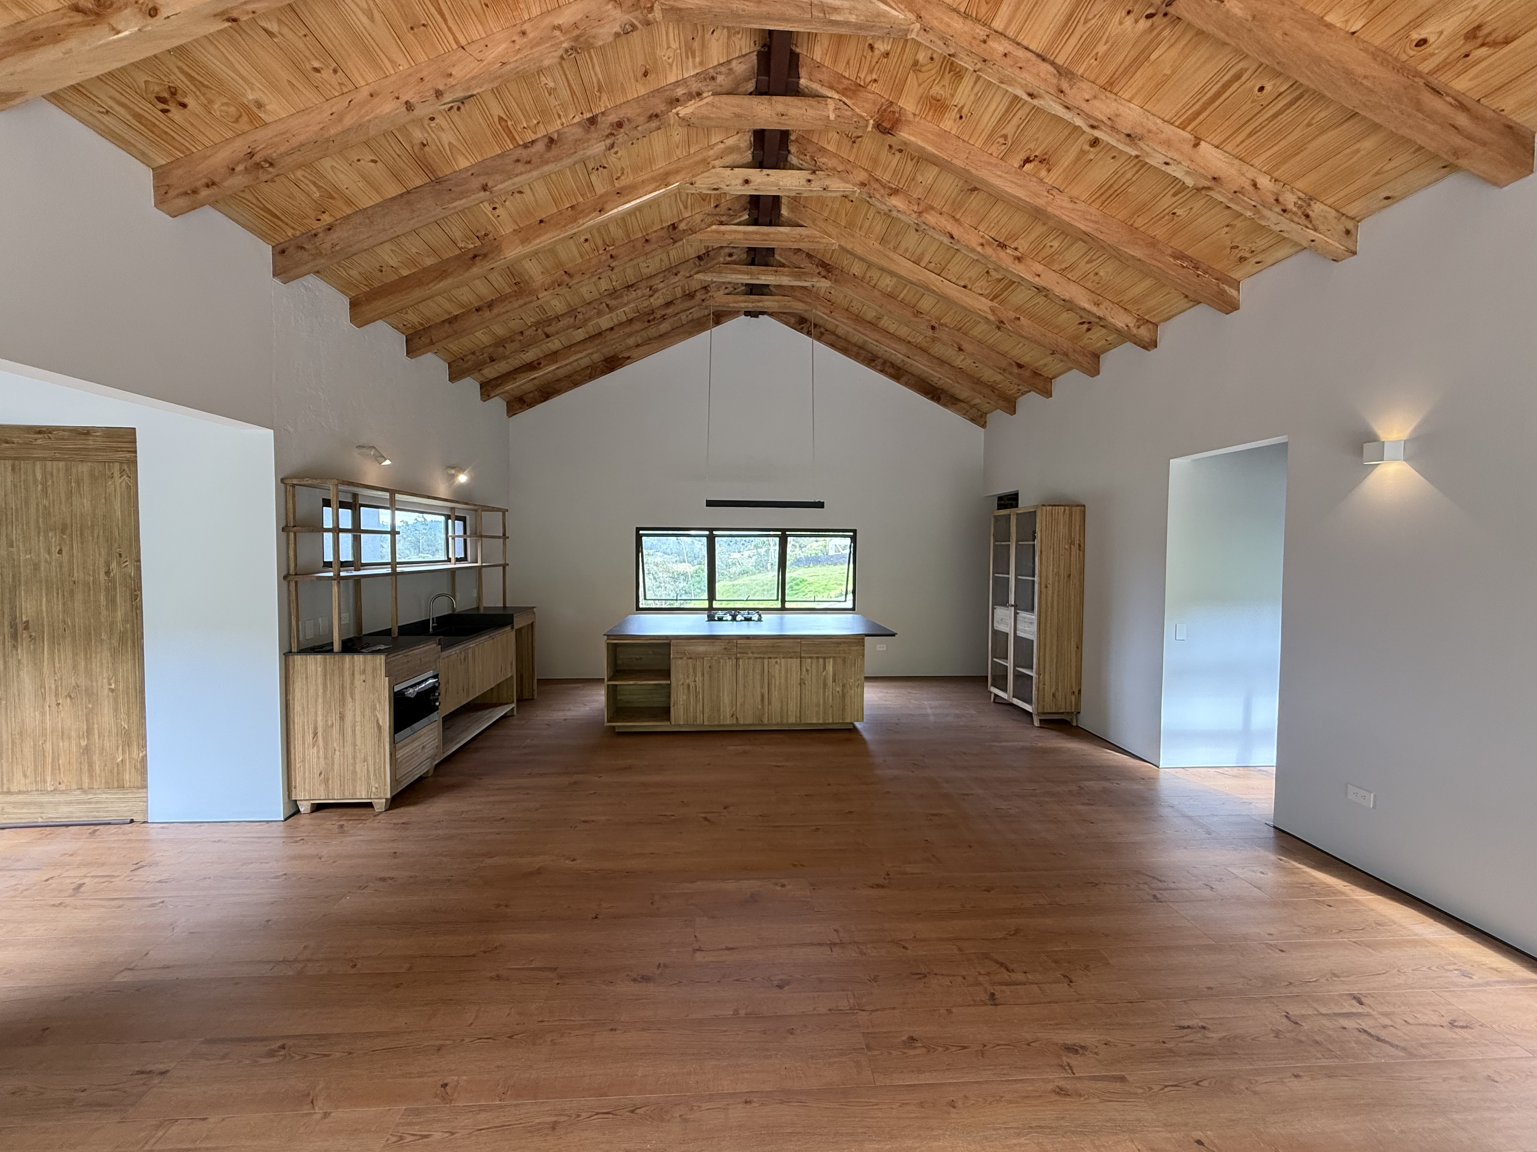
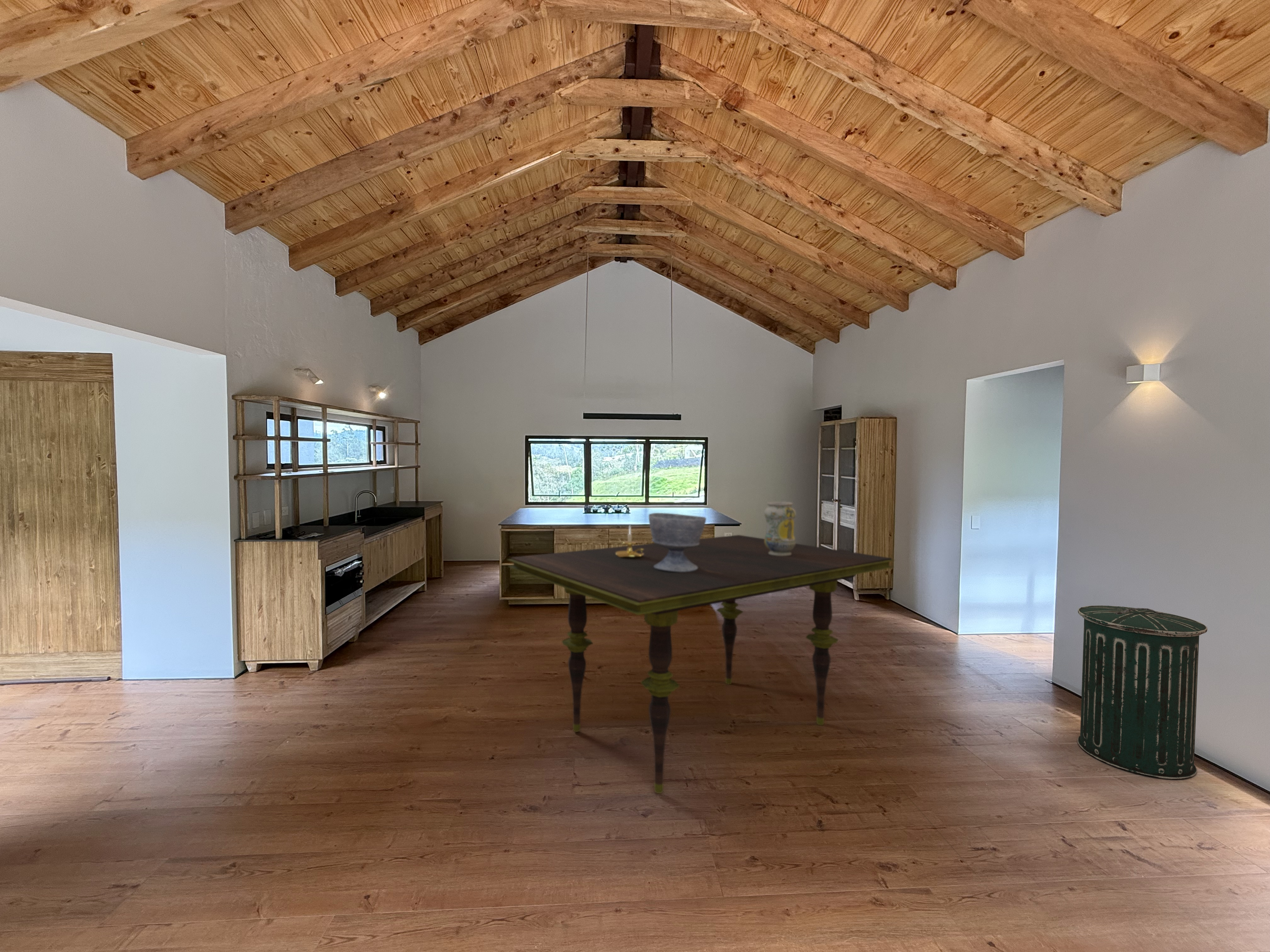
+ dining table (723, 639)
+ vase (780, 528)
+ trash can (1137, 682)
+ bowl (677, 541)
+ candle holder (631, 541)
